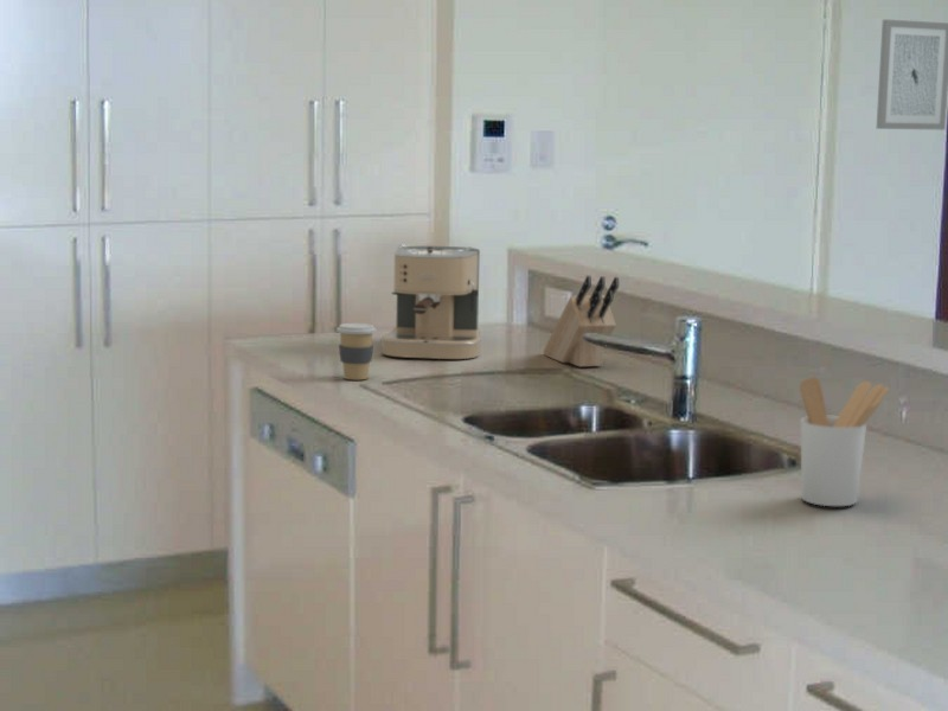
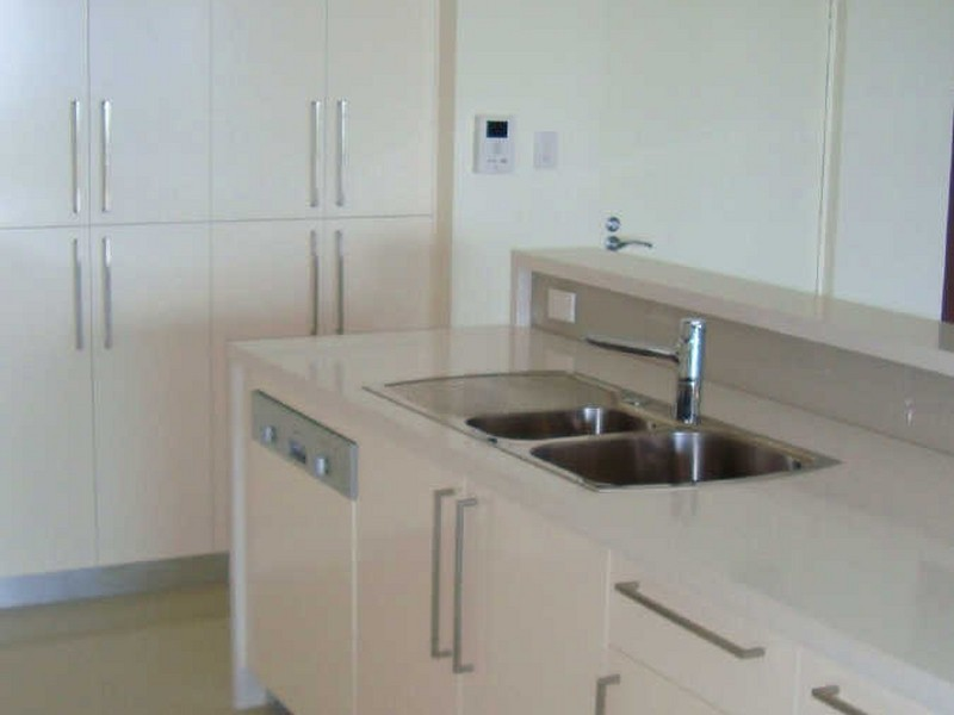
- knife block (582, 316)
- wall art (914, 75)
- utensil holder (844, 440)
- coffee cup (356, 351)
- coffee maker (433, 299)
